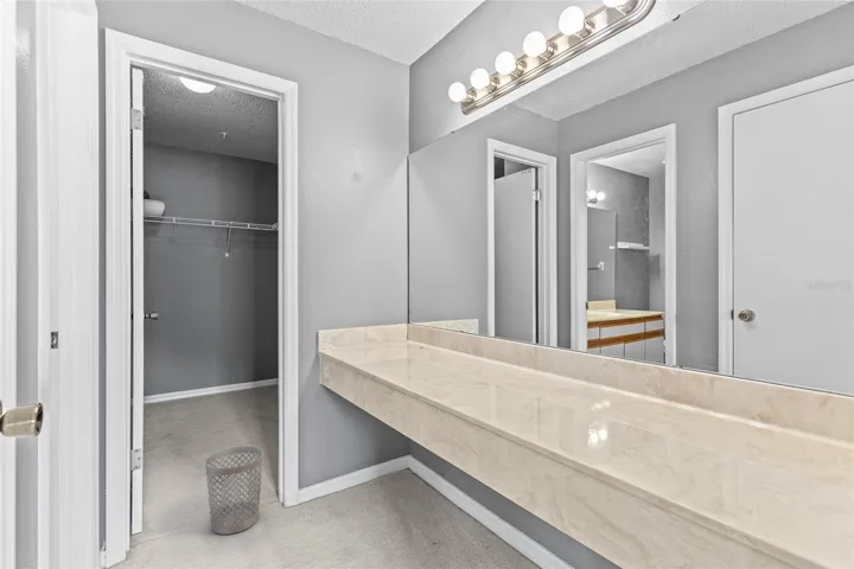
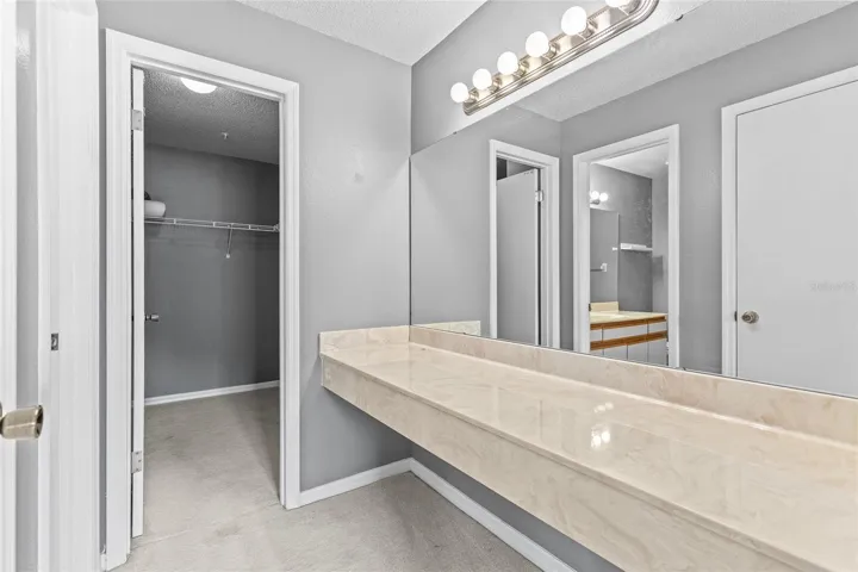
- wastebasket (235, 488)
